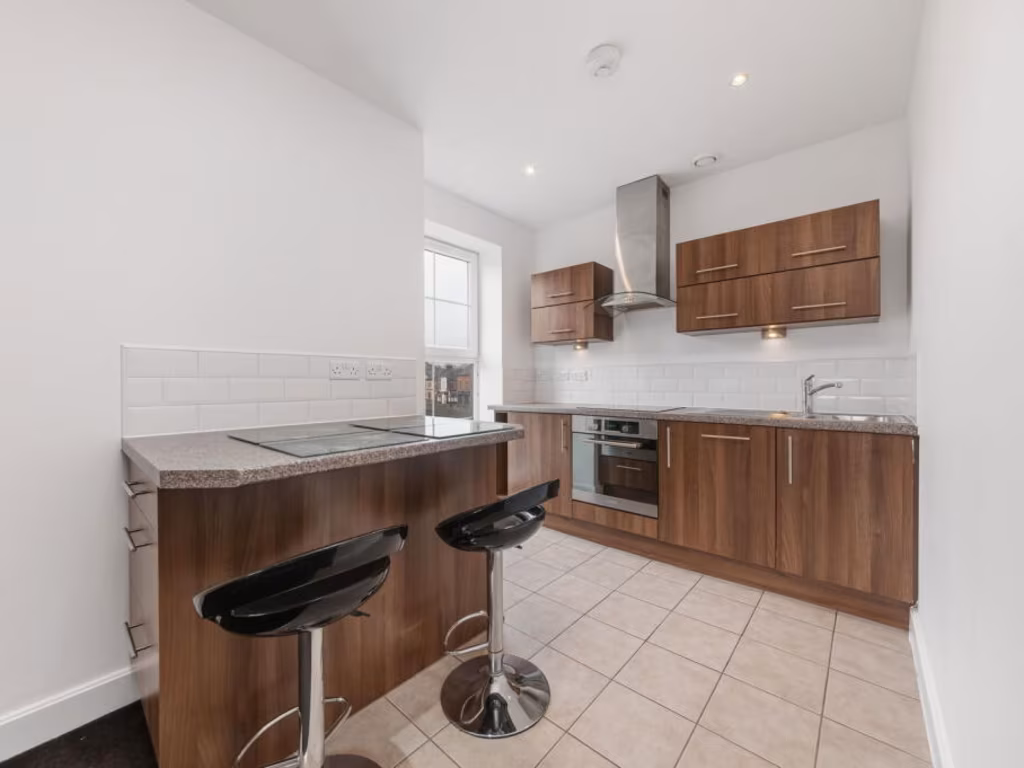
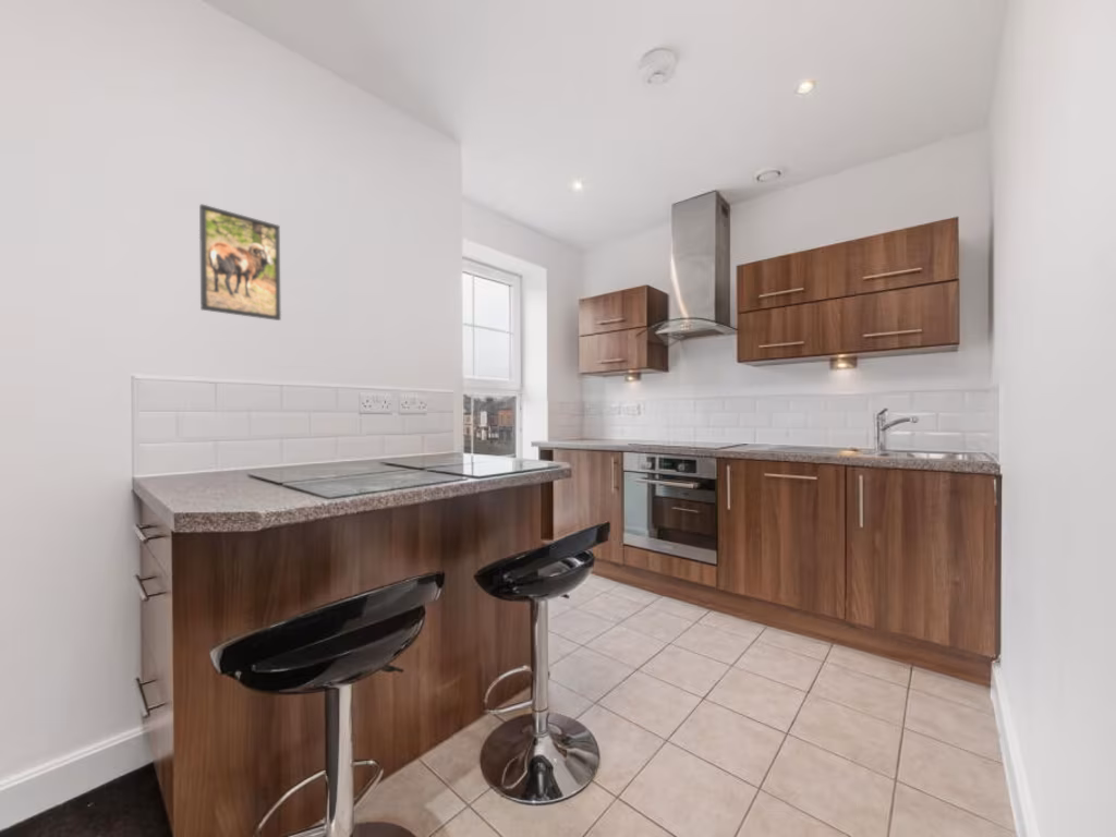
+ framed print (242, 265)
